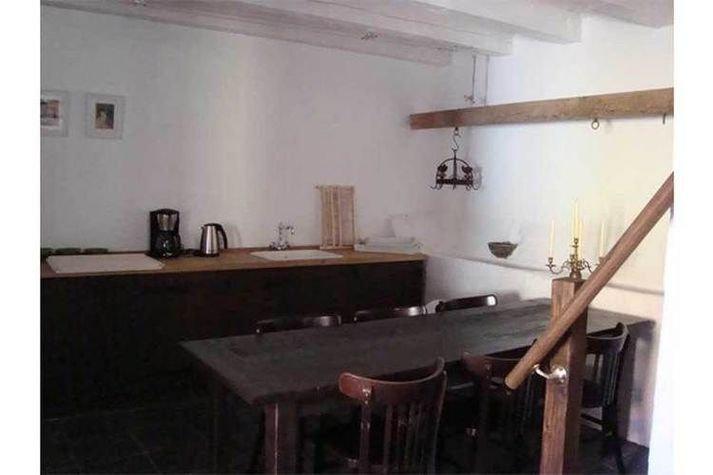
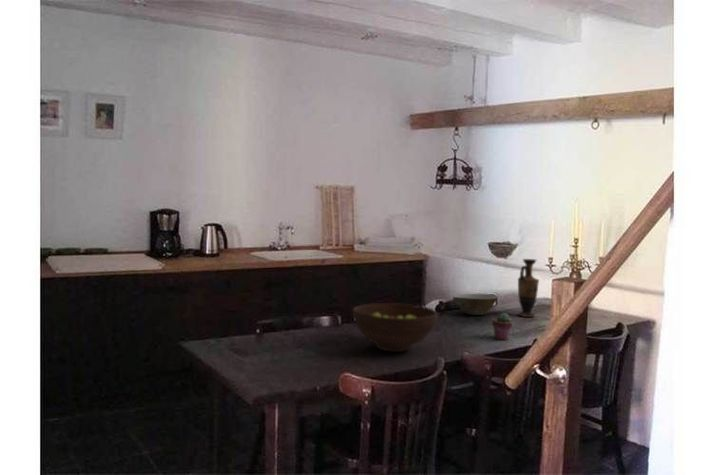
+ vase (527, 287)
+ bowl (474, 304)
+ potted succulent (502, 325)
+ fruit bowl (394, 329)
